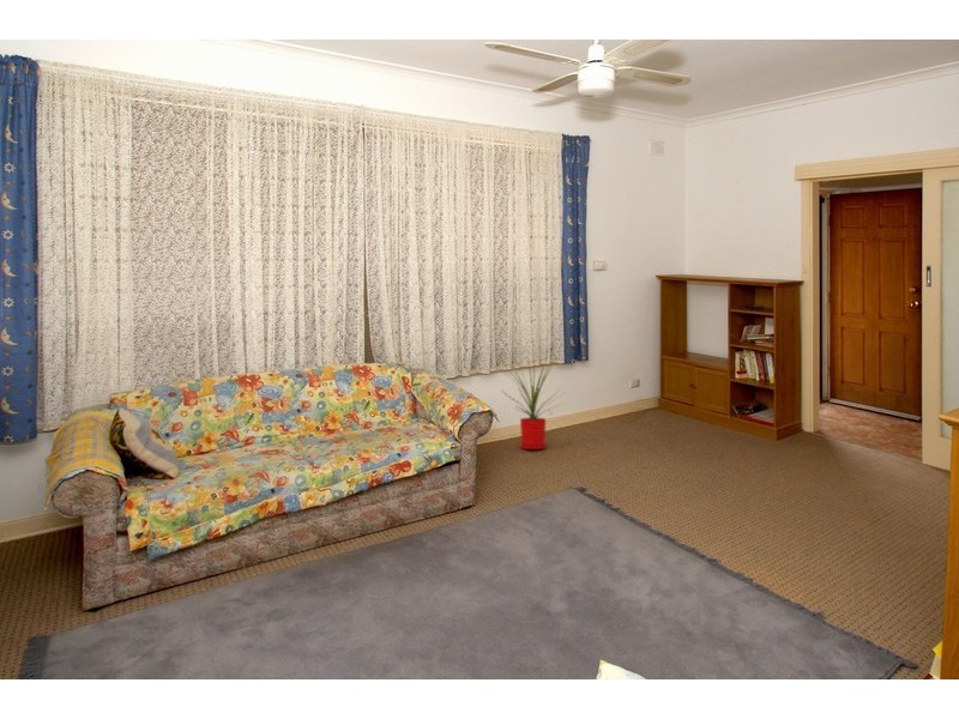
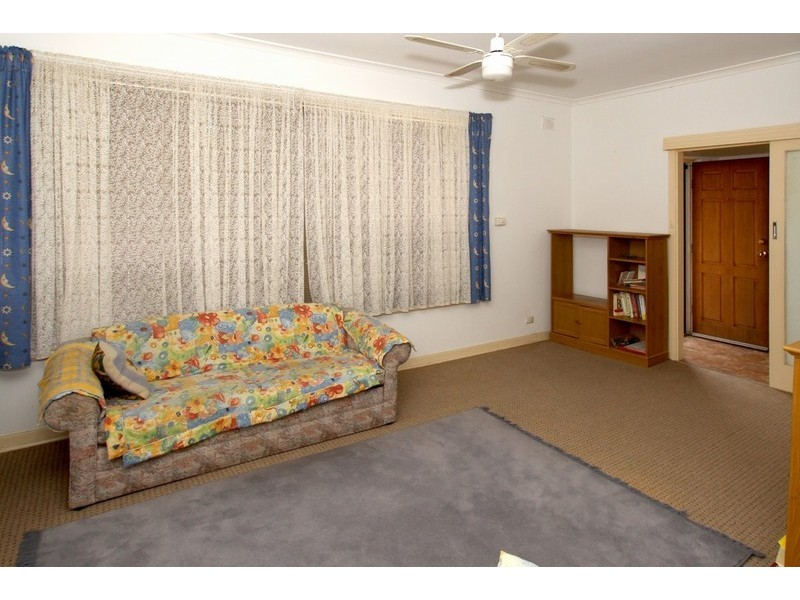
- house plant (531, 400)
